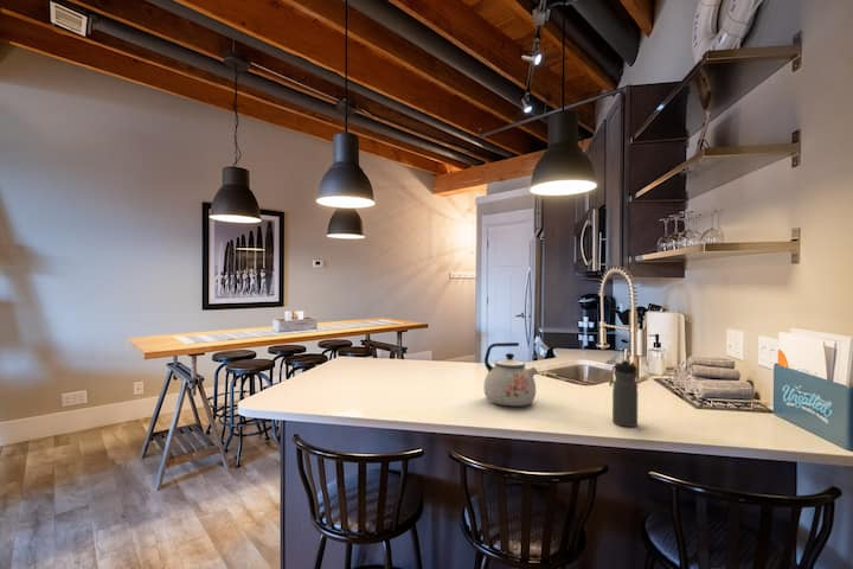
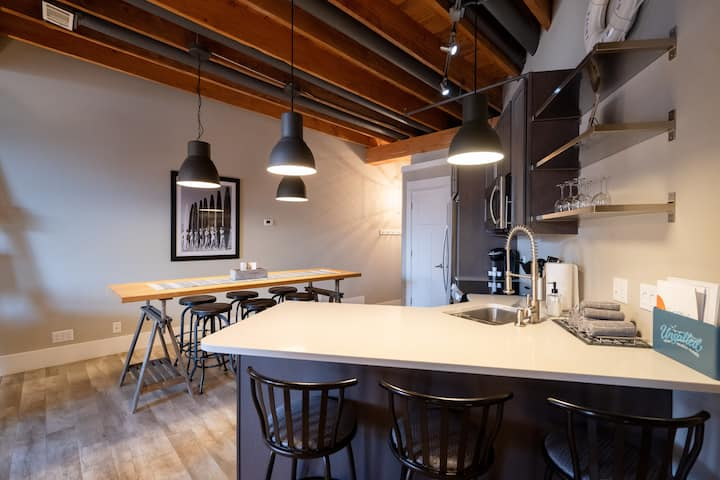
- kettle (509, 372)
- water bottle (624, 391)
